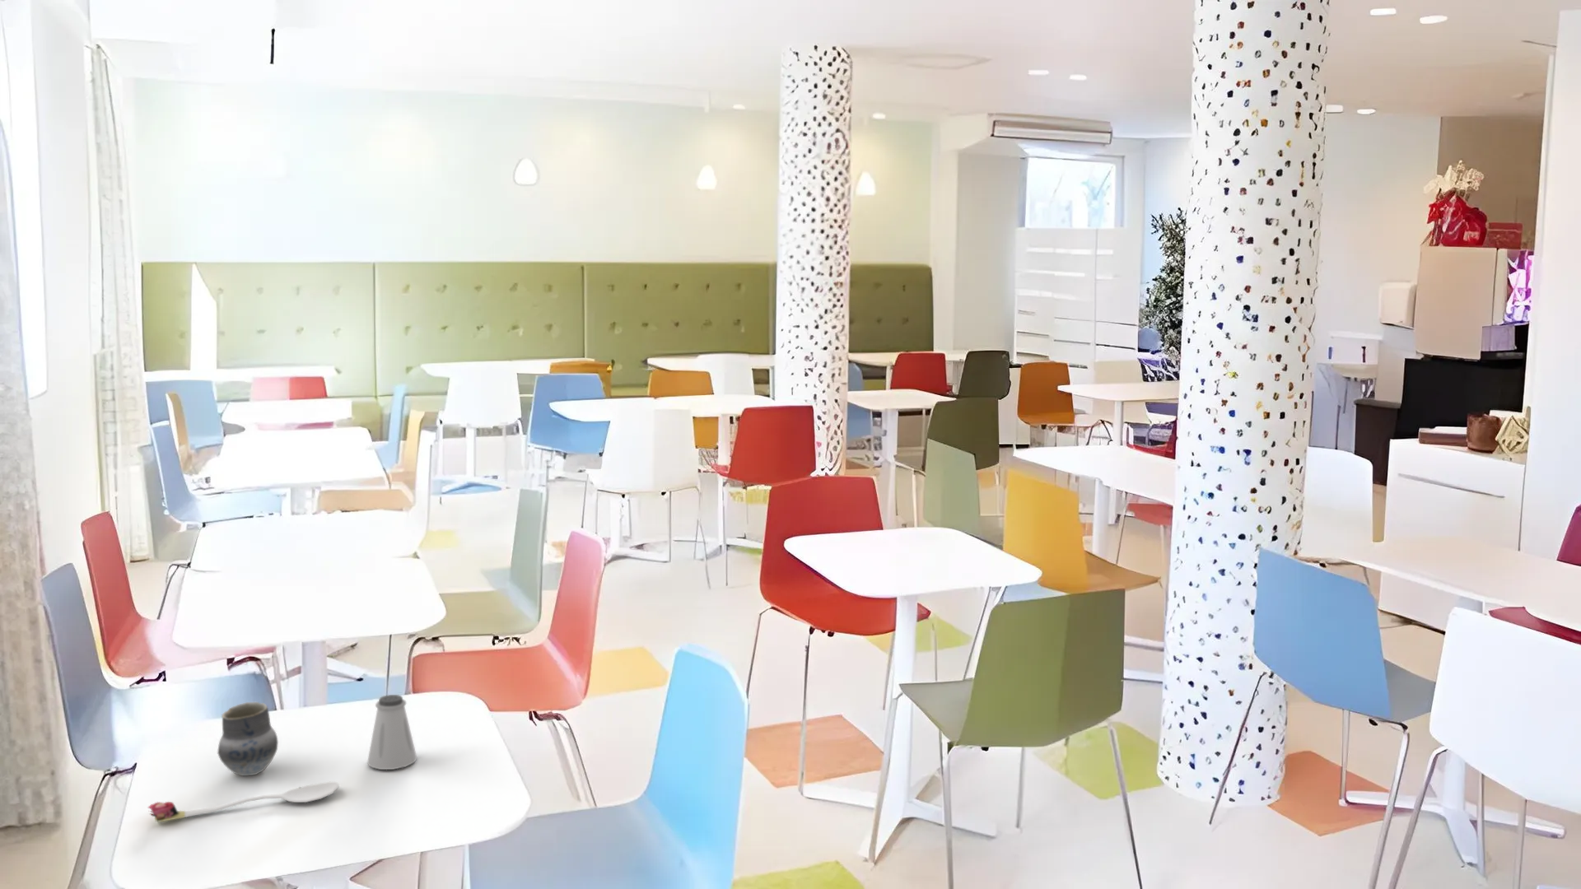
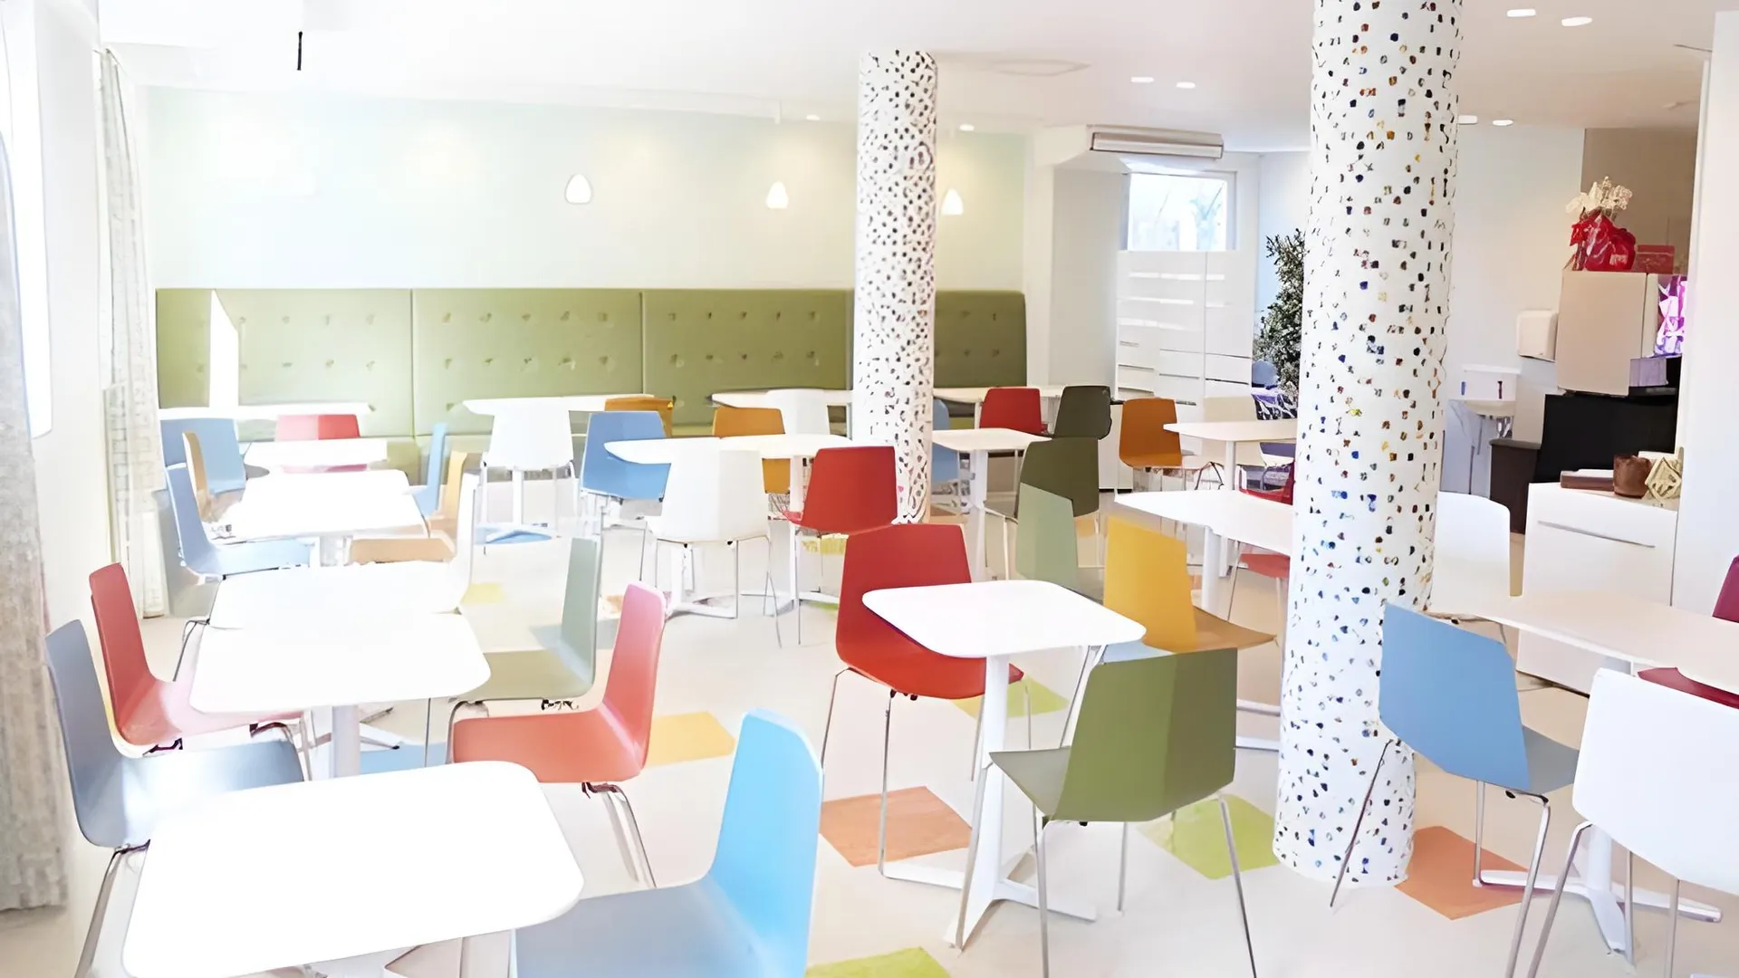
- cup (248, 737)
- saltshaker (391, 729)
- spoon (246, 799)
